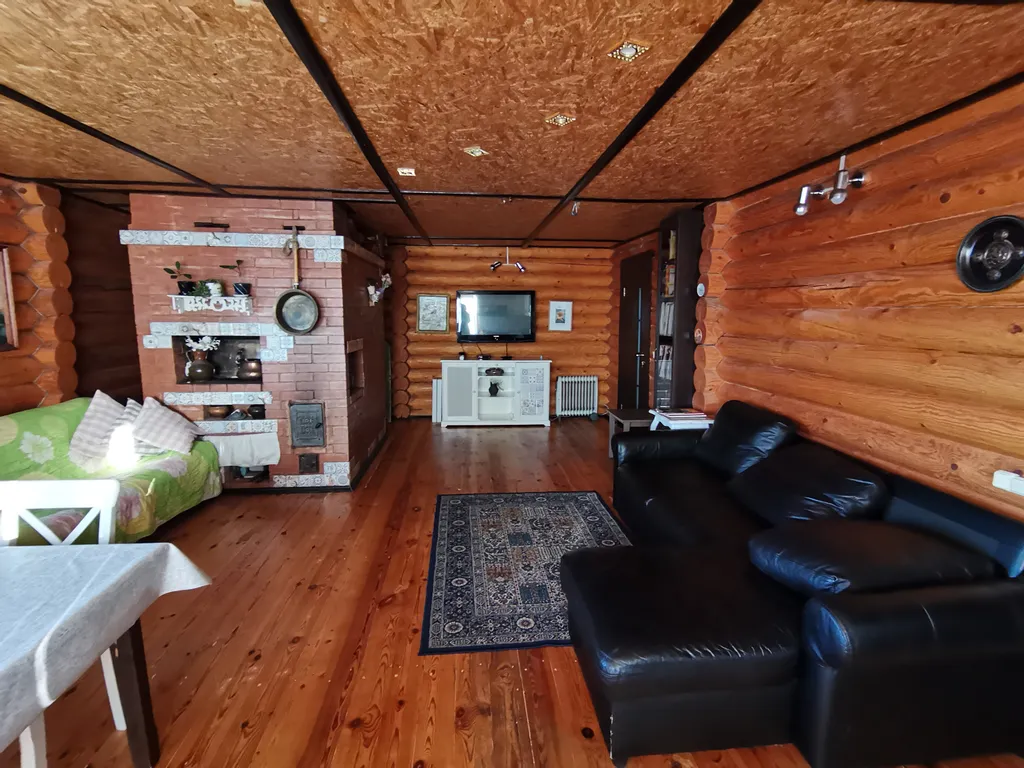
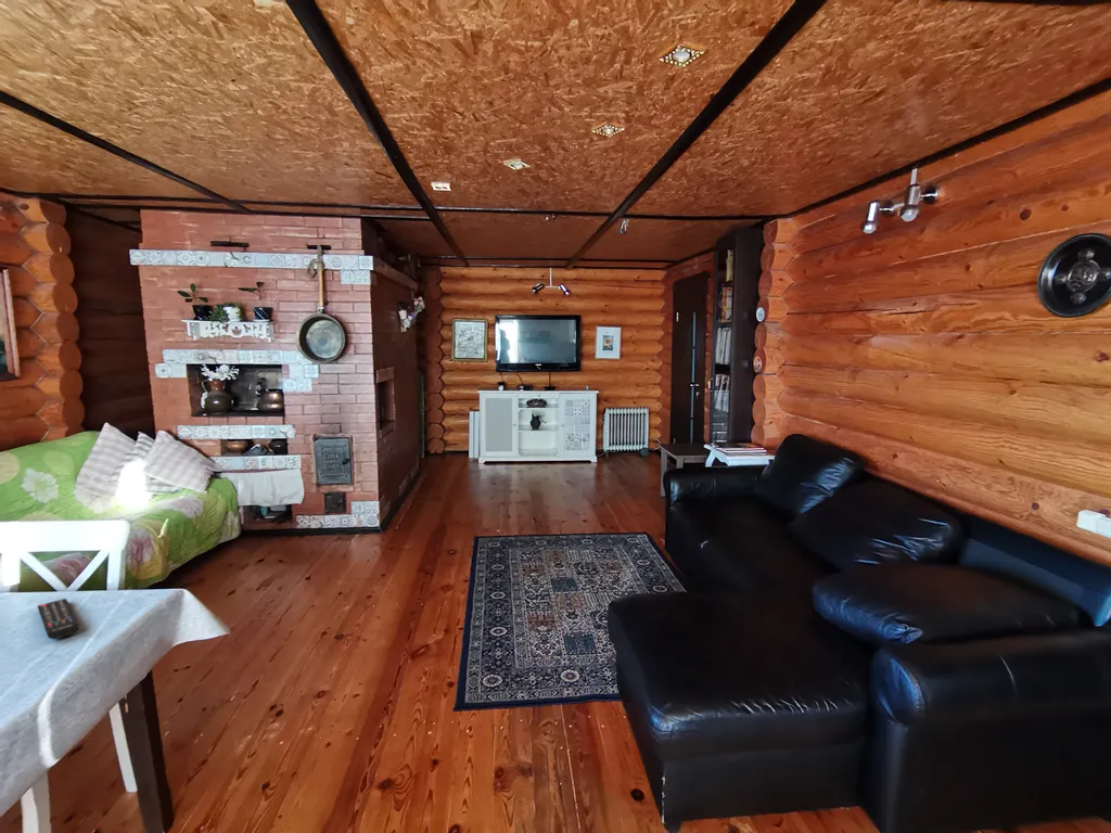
+ remote control (58, 617)
